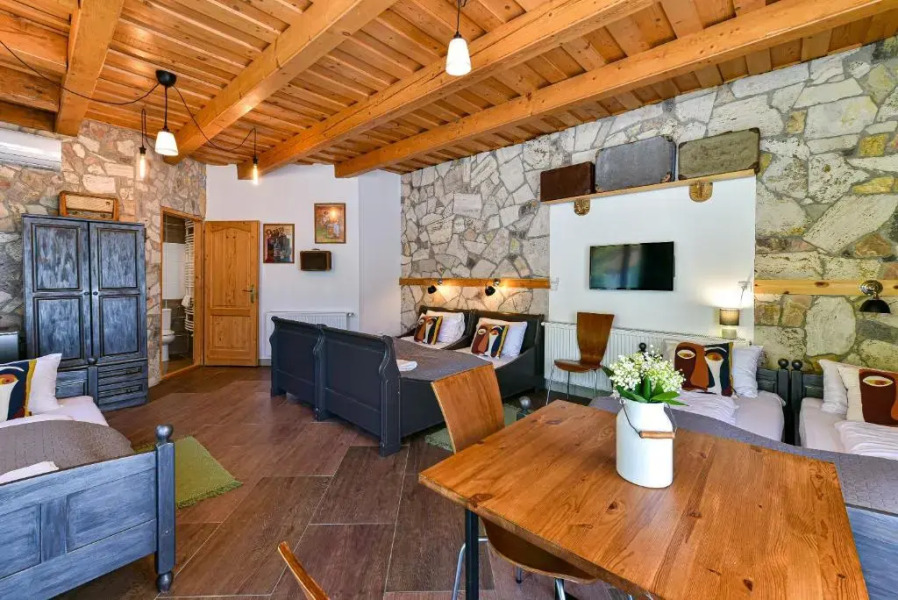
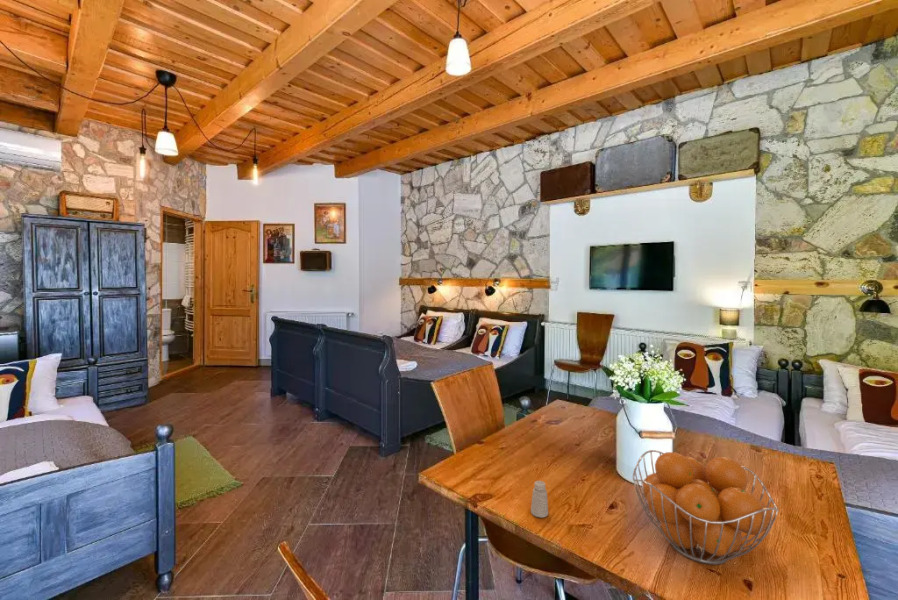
+ fruit basket (698, 502)
+ saltshaker (539, 497)
